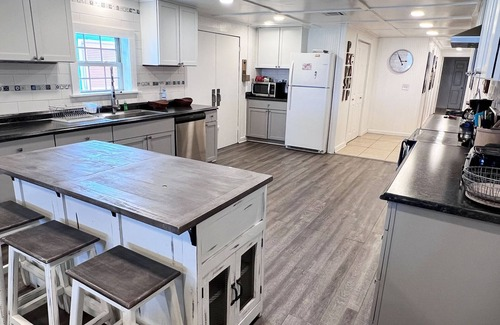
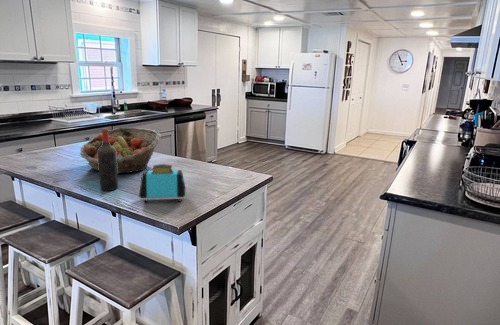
+ toaster (162, 182)
+ wine bottle (107, 159)
+ fruit basket (121, 149)
